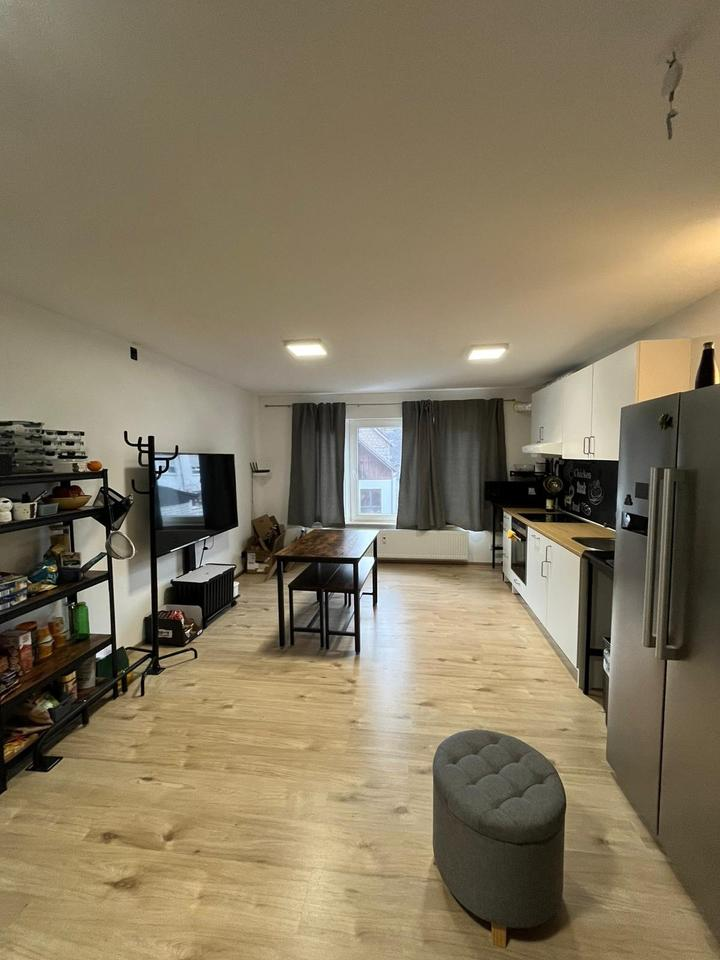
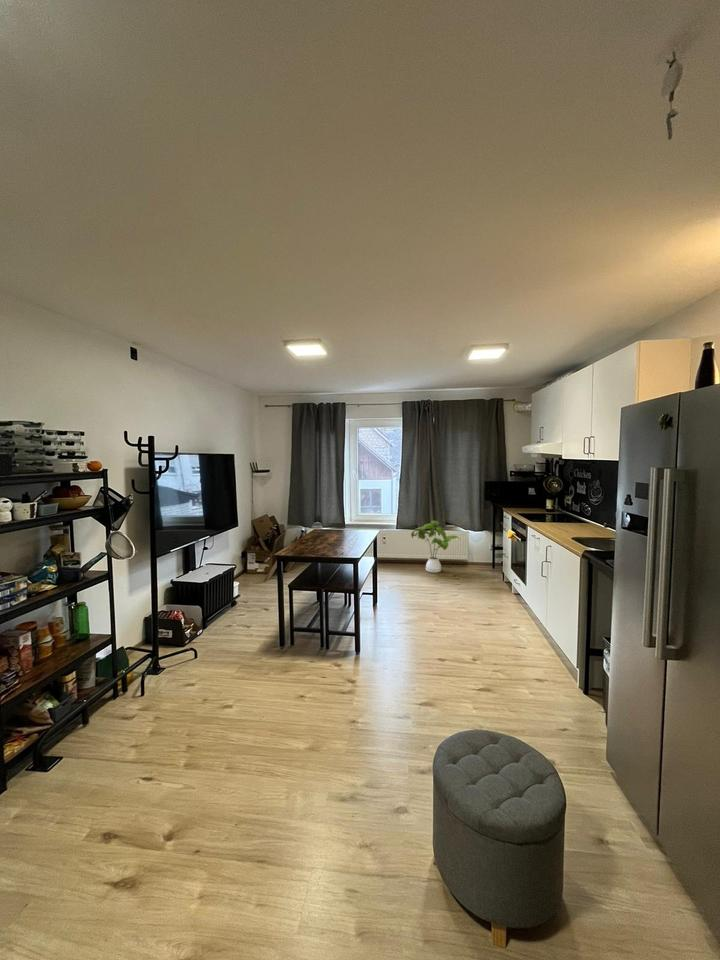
+ house plant (434, 546)
